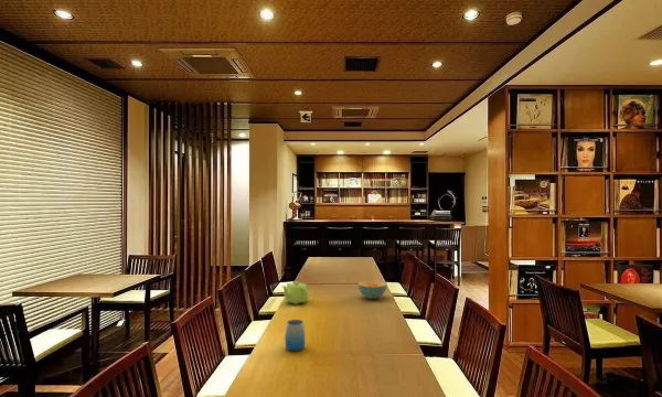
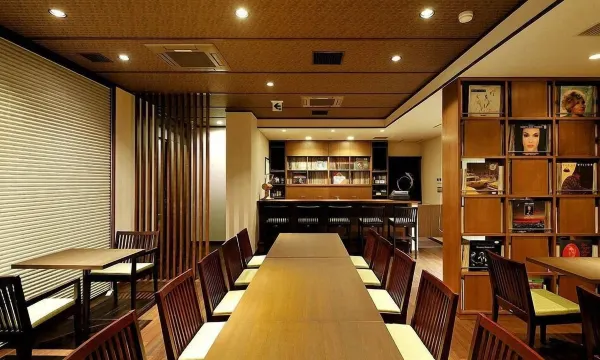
- cereal bowl (372, 290)
- teapot (295, 292)
- cup (295, 334)
